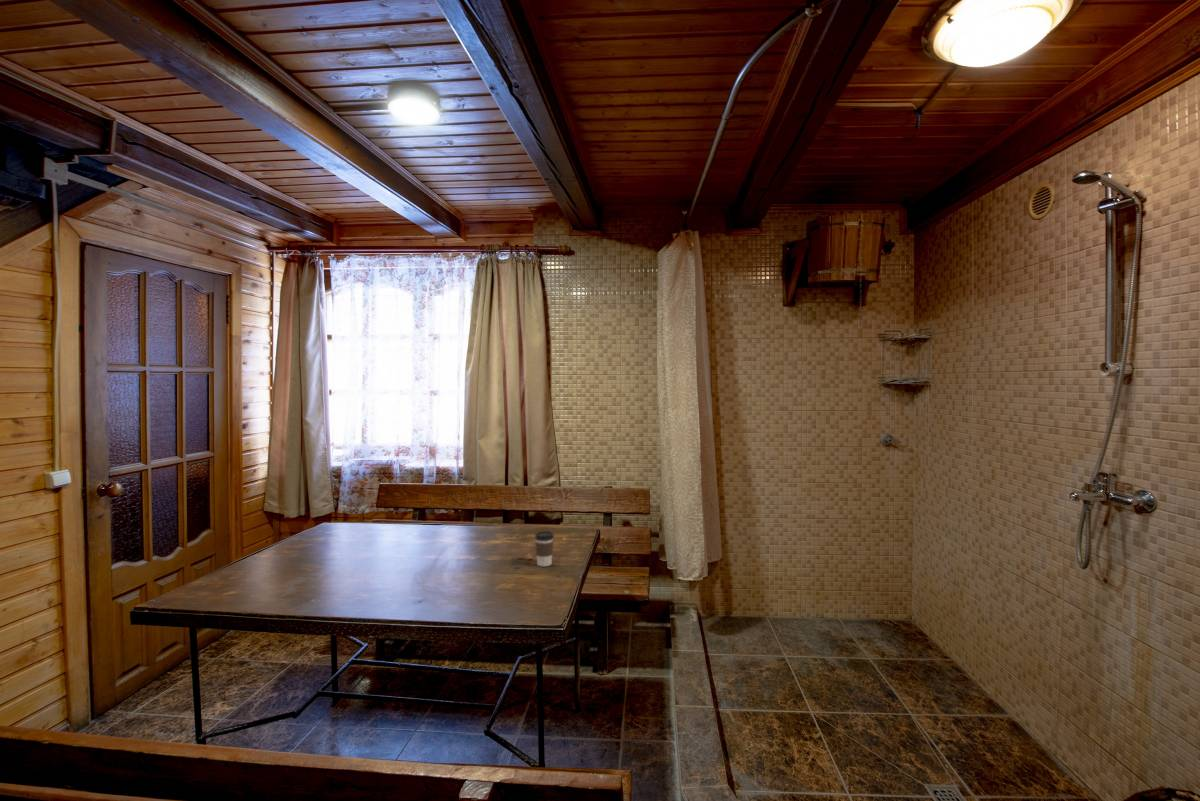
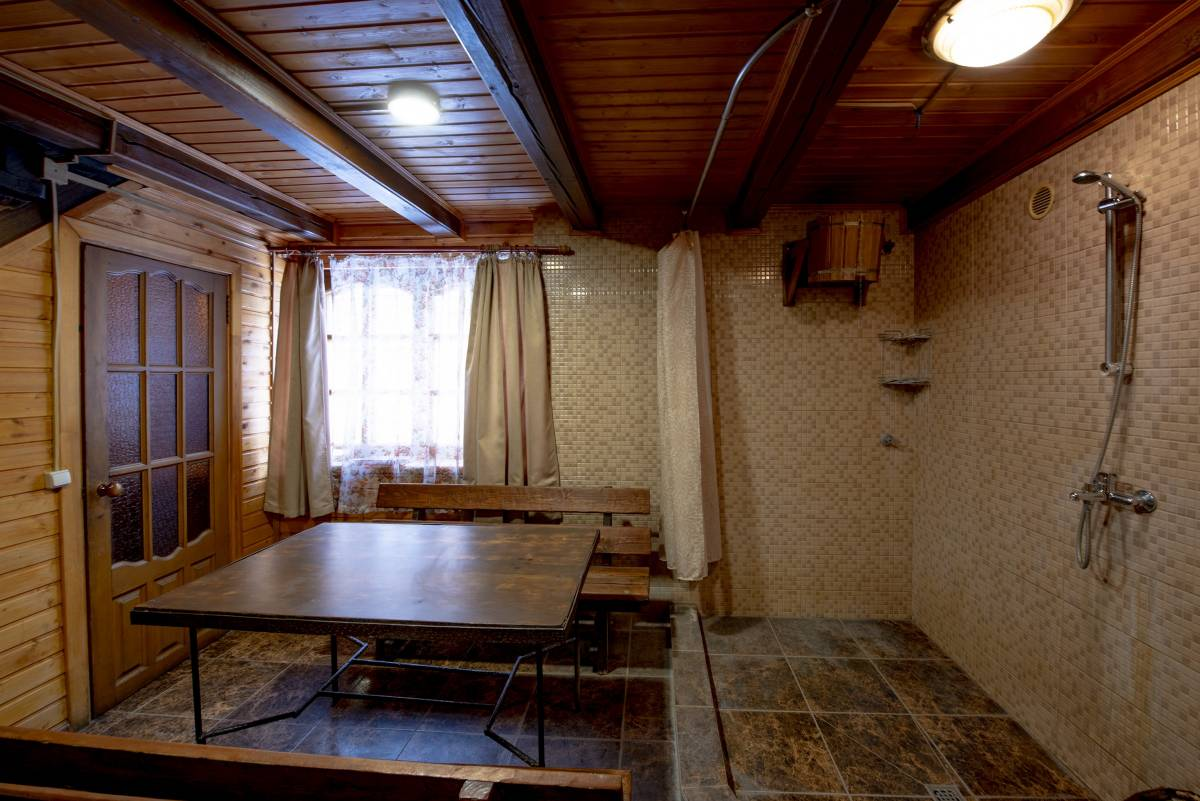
- coffee cup (544, 548)
